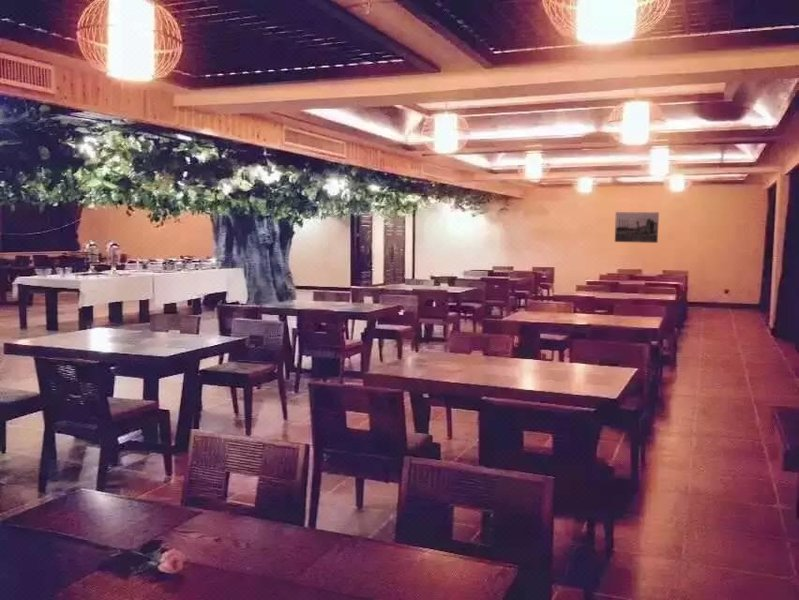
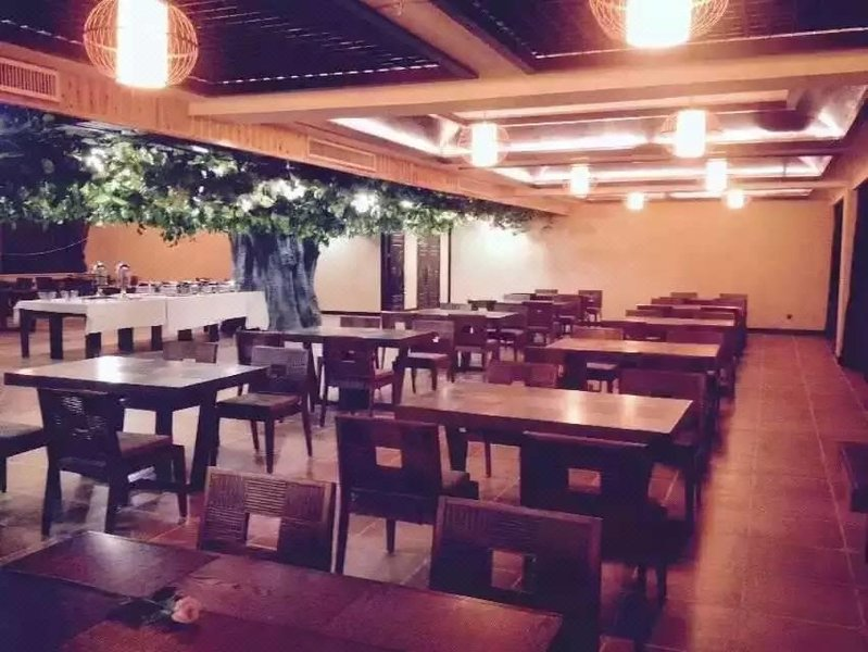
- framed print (636, 227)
